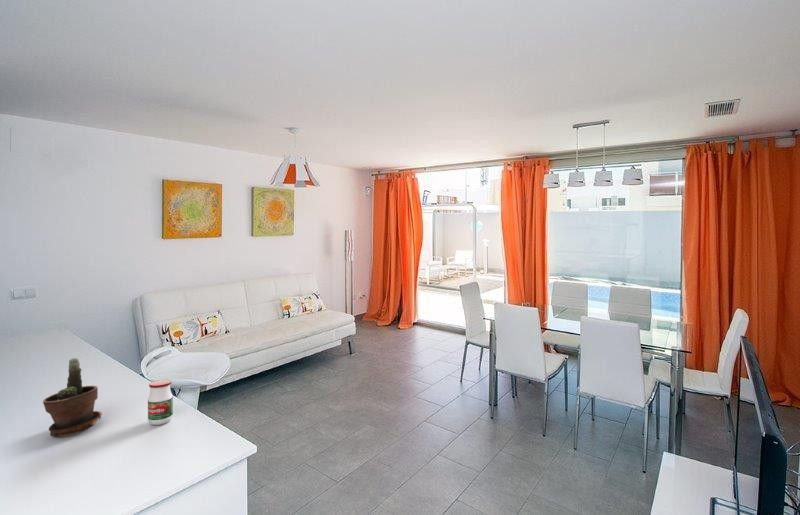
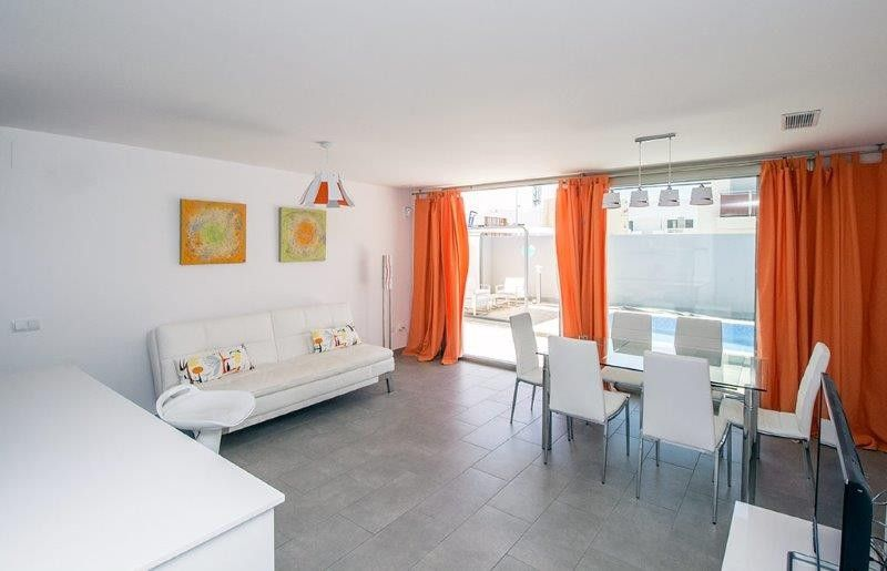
- potted plant (73, 395)
- jar (160, 402)
